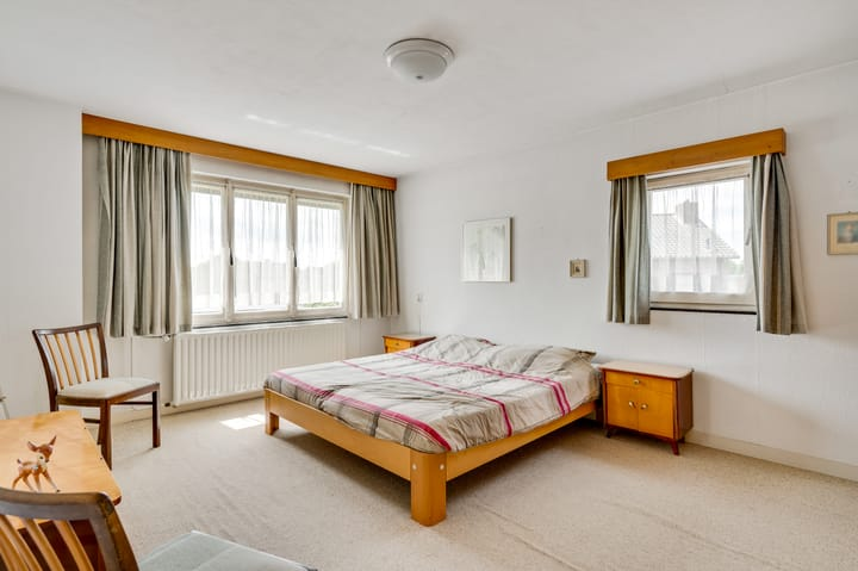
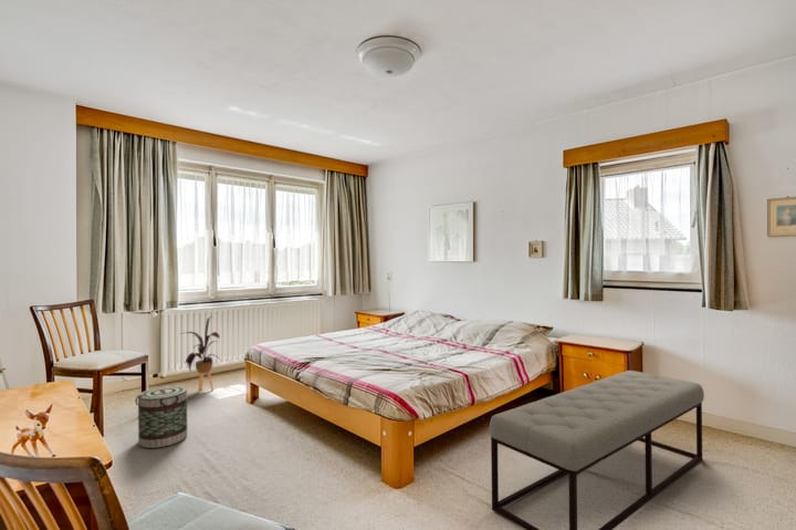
+ basket (161, 414)
+ house plant (200, 354)
+ bench (608, 438)
